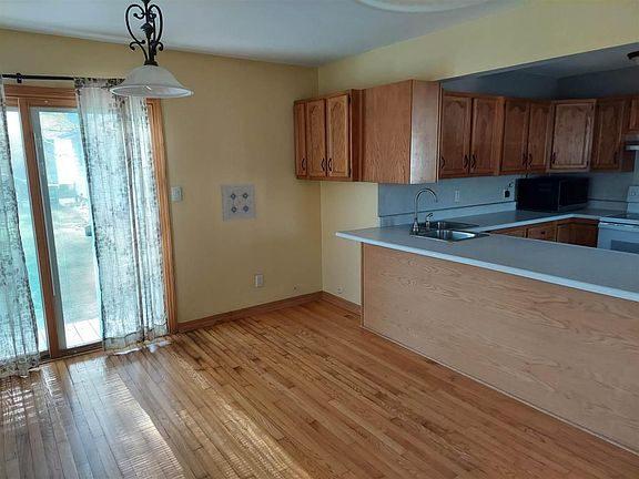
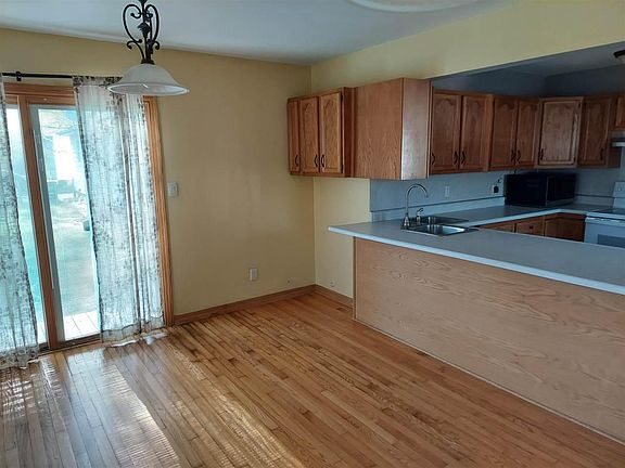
- wall art (239, 202)
